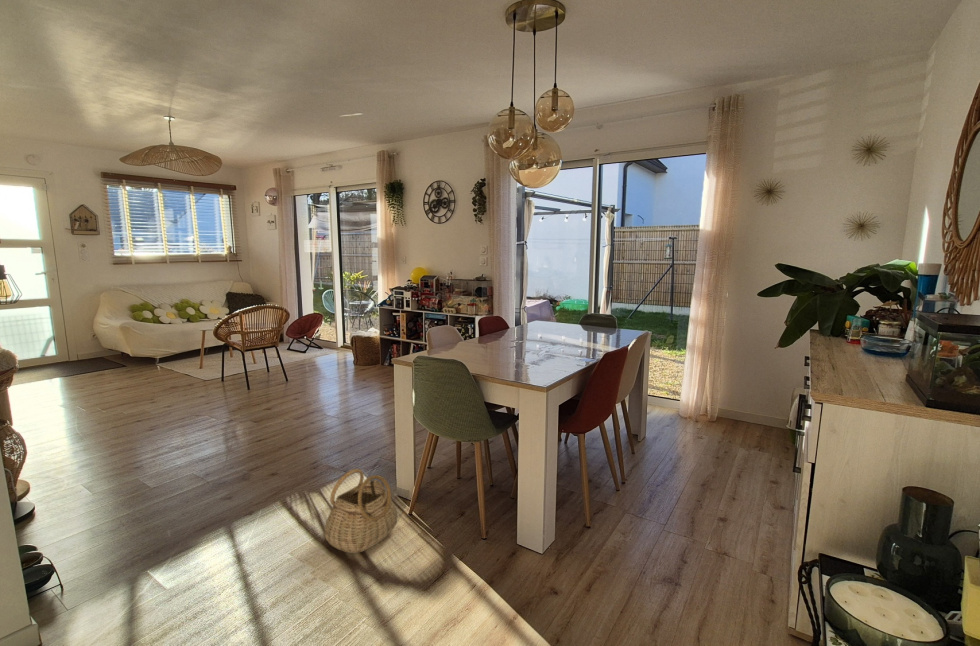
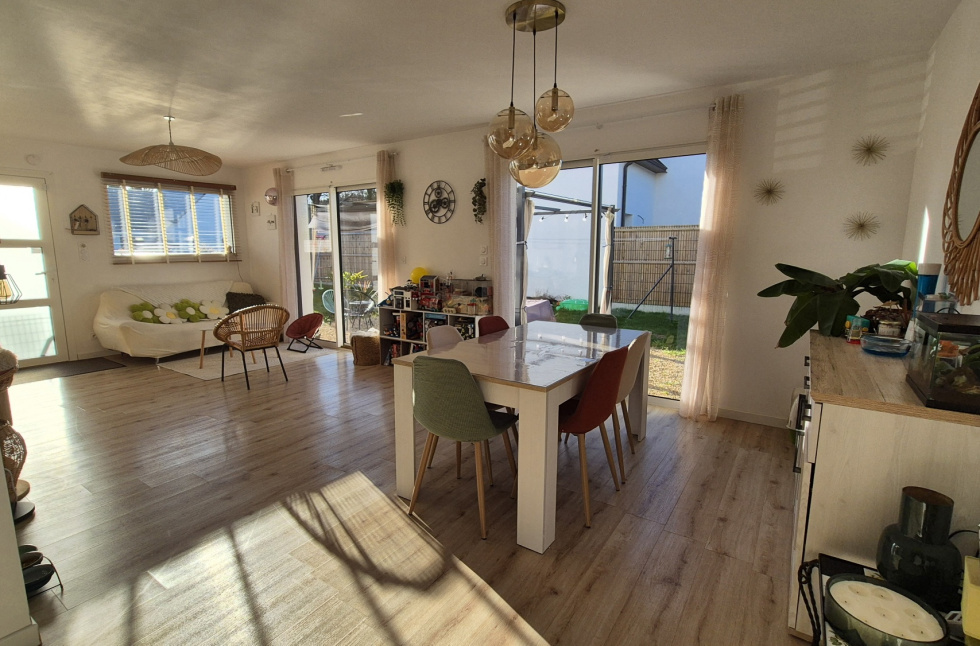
- basket (361, 506)
